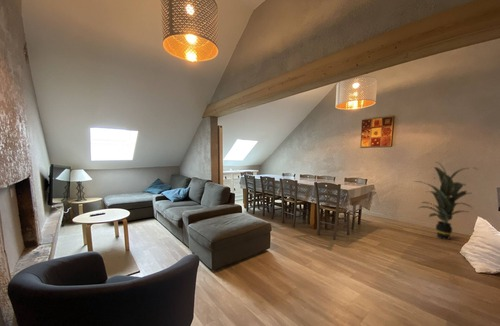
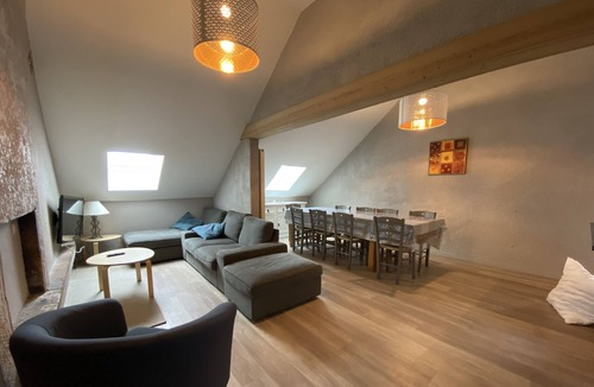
- indoor plant (442, 199)
